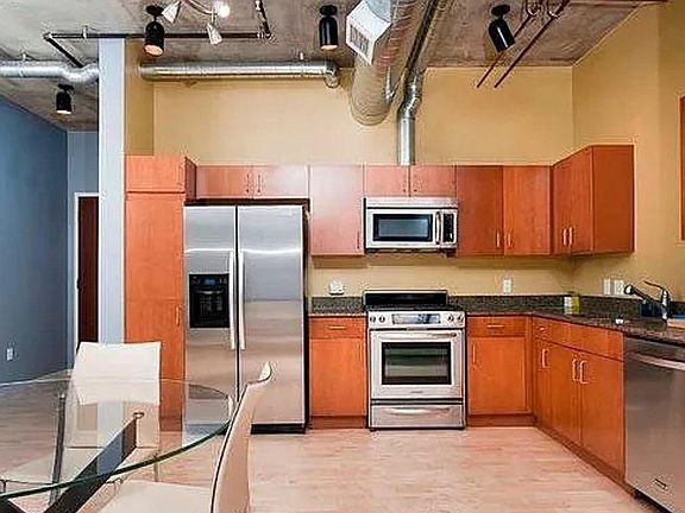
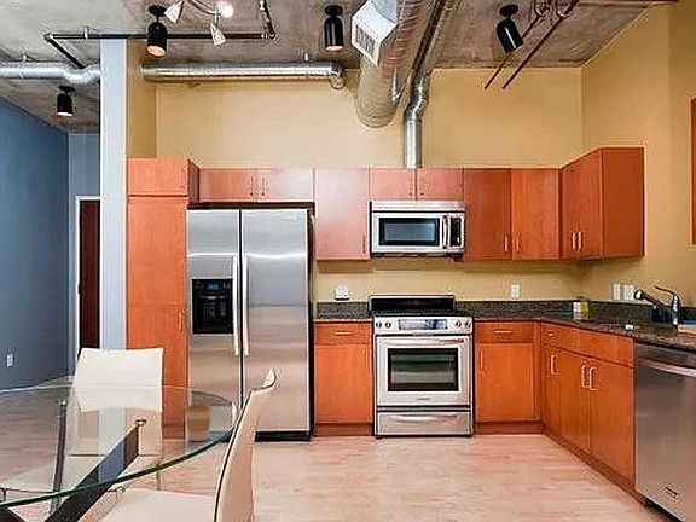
+ coffee cup (198, 420)
